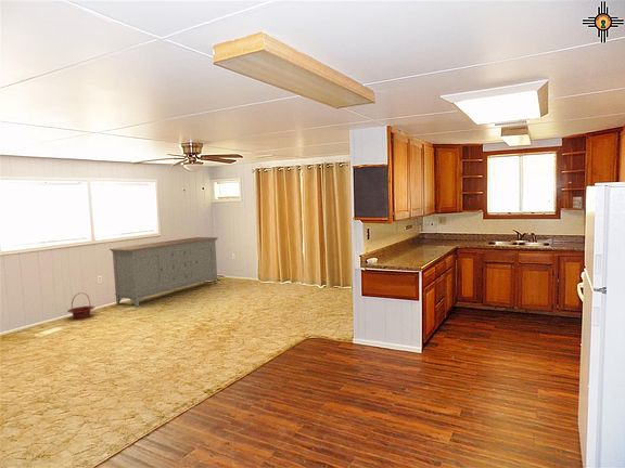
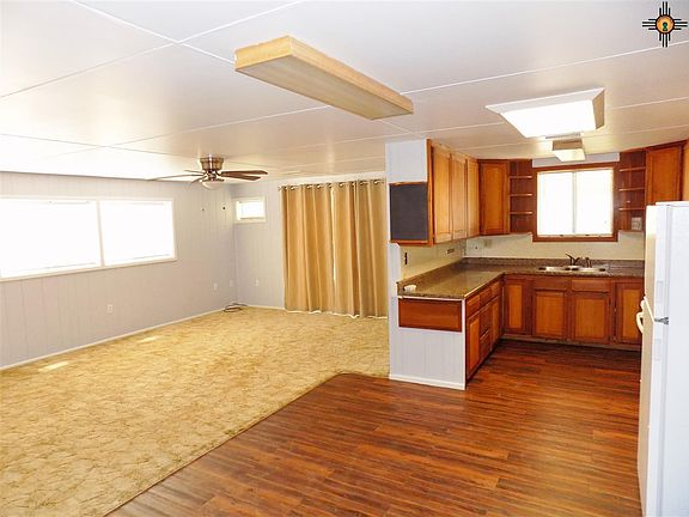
- sideboard (170, 268)
- basket (80, 307)
